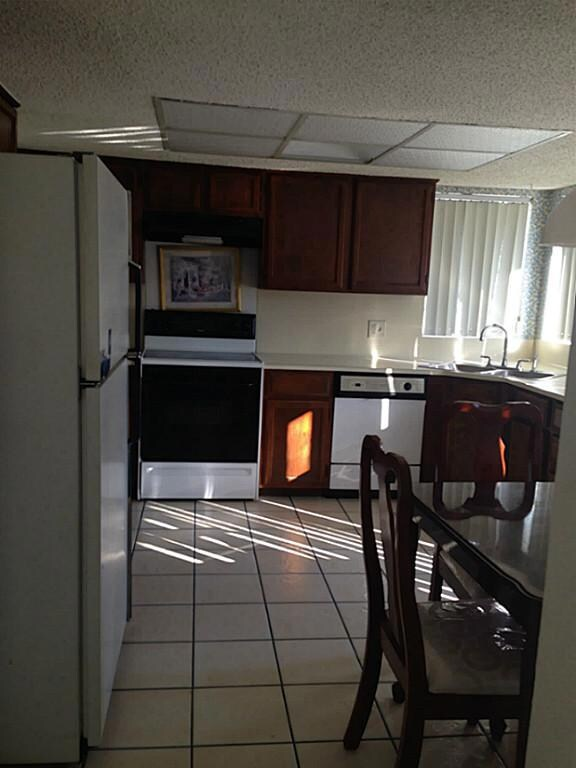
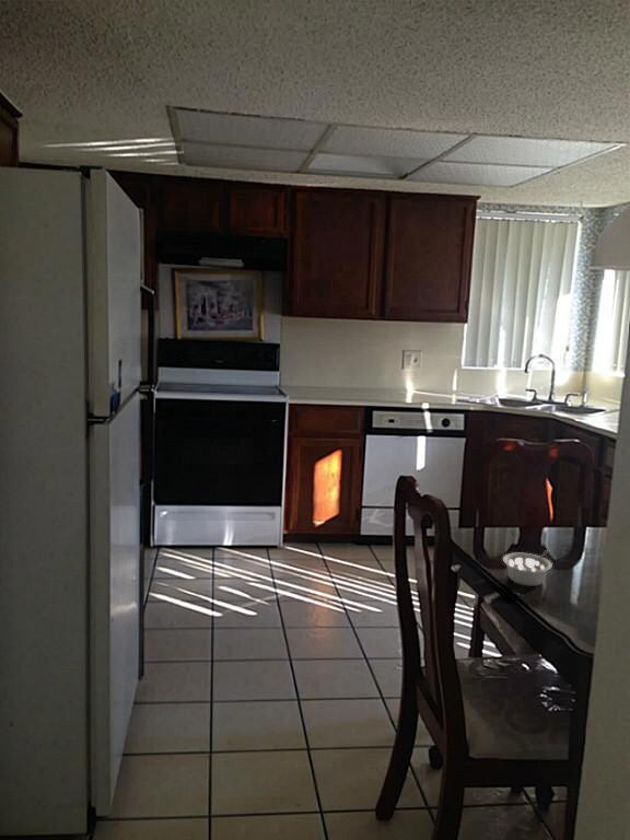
+ legume (526, 568)
